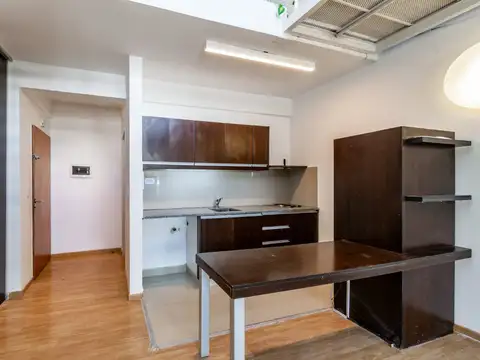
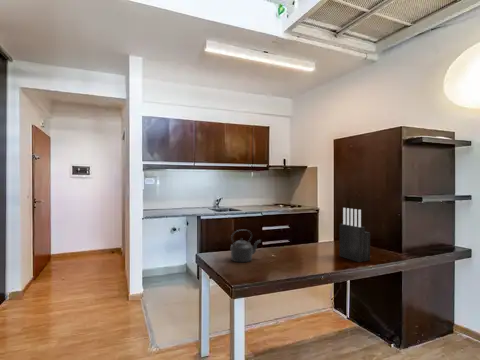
+ knife block (355, 233)
+ kettle (246, 244)
